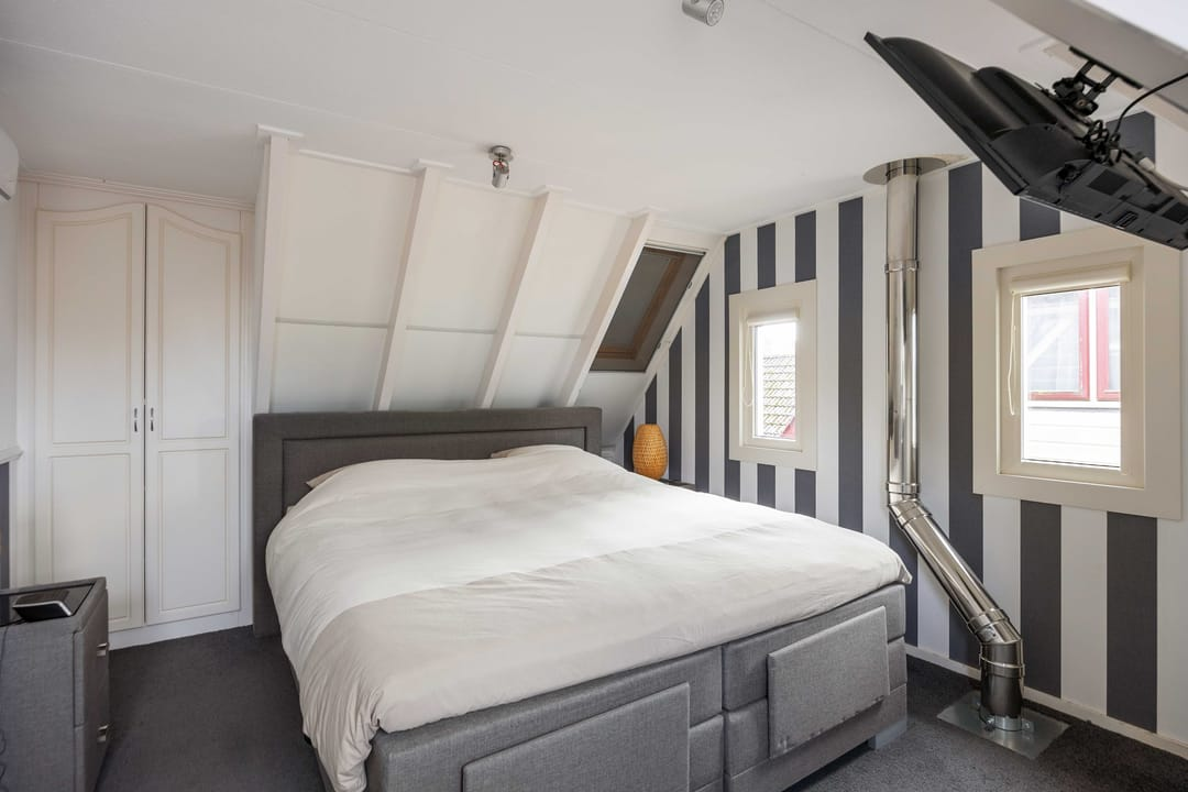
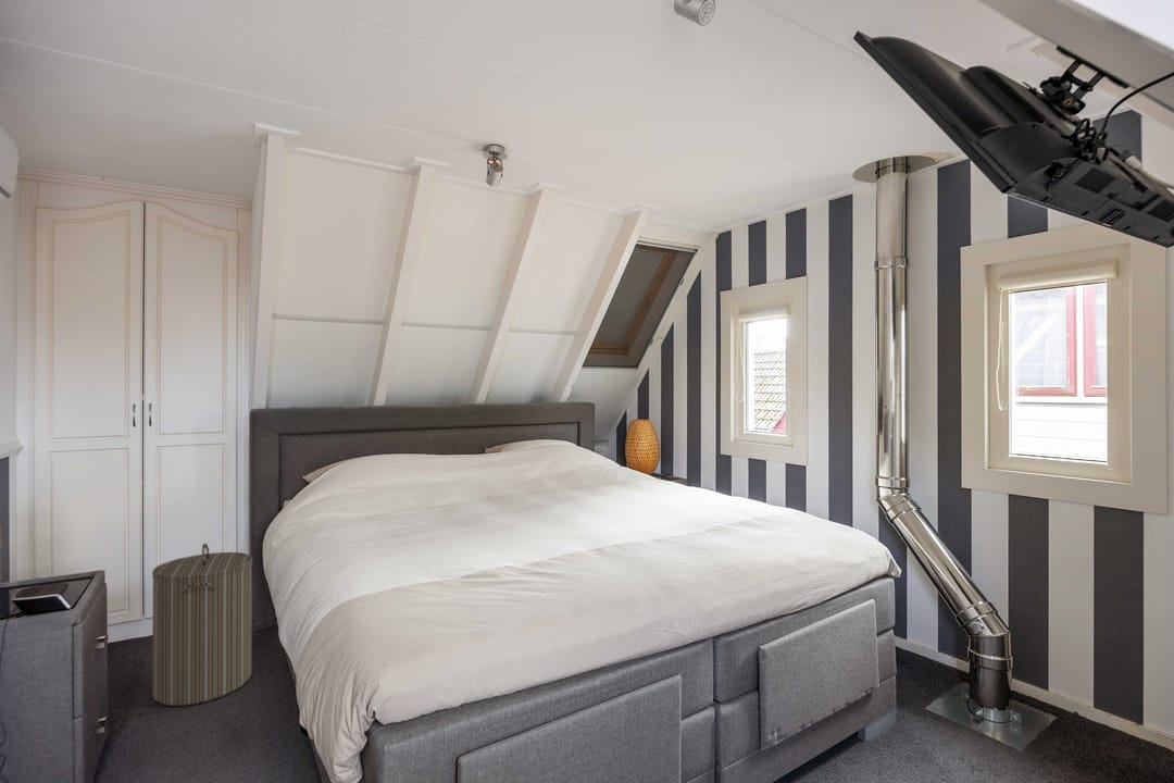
+ laundry hamper (203, 613)
